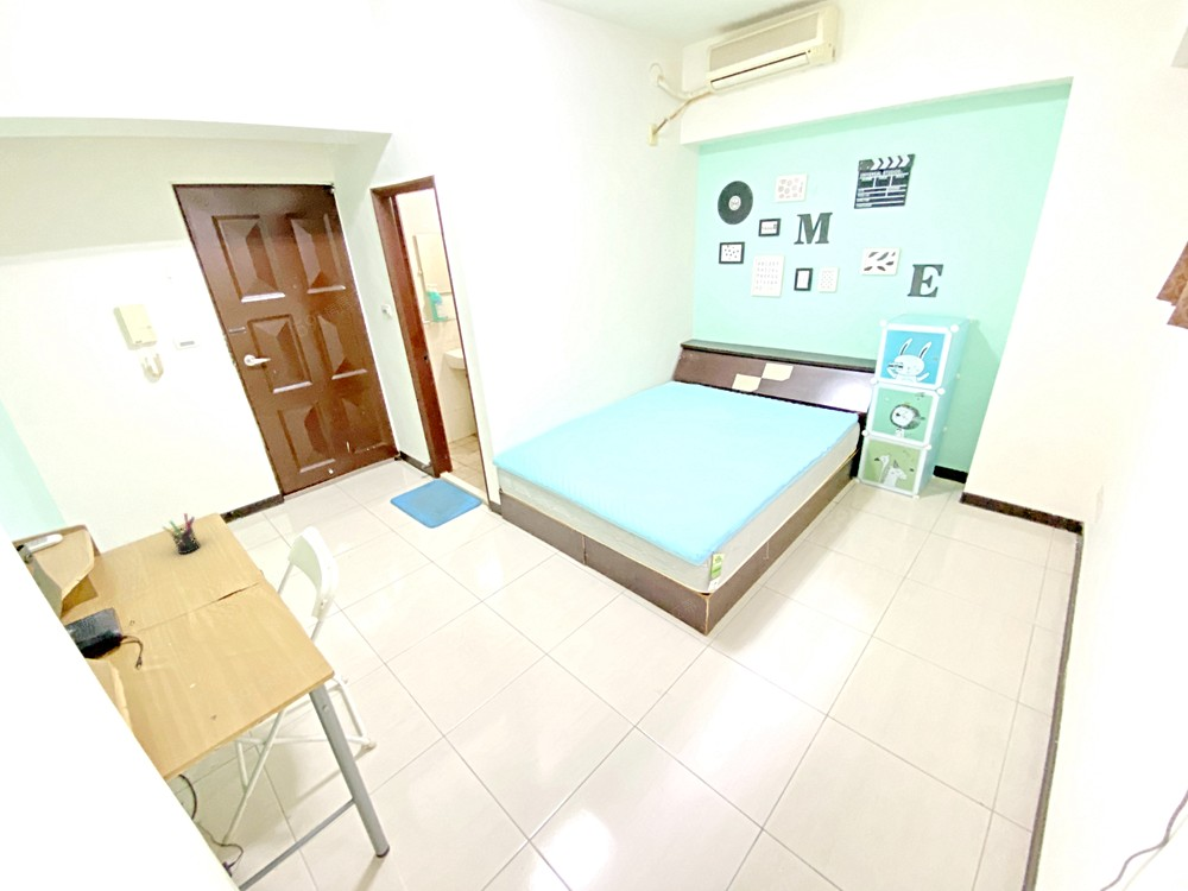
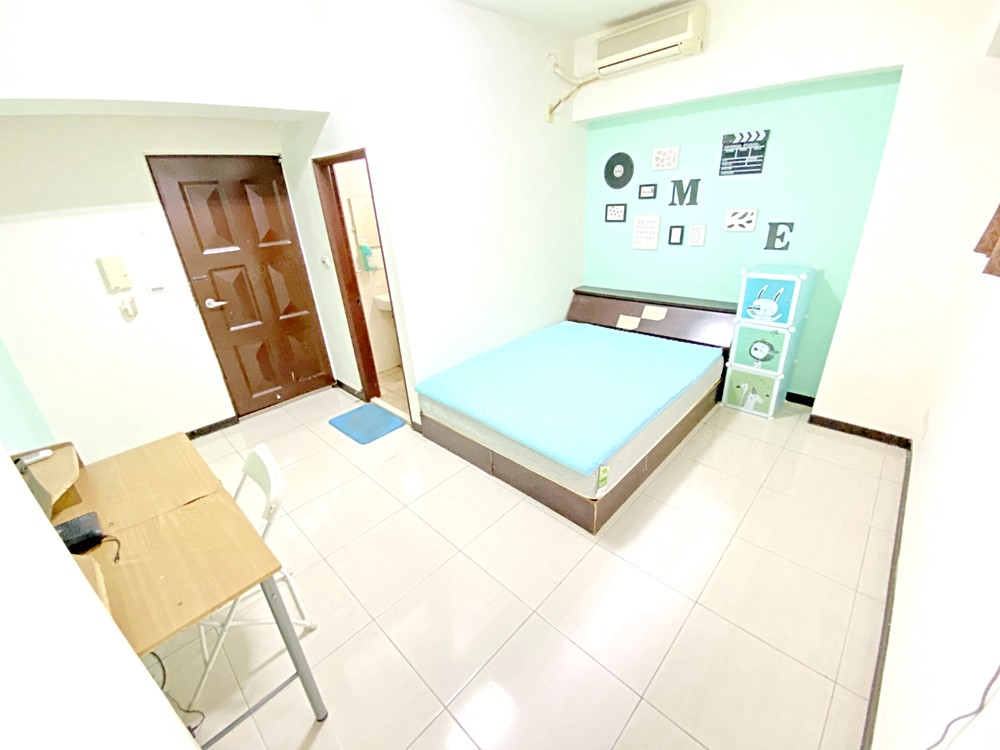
- pen holder (183, 532)
